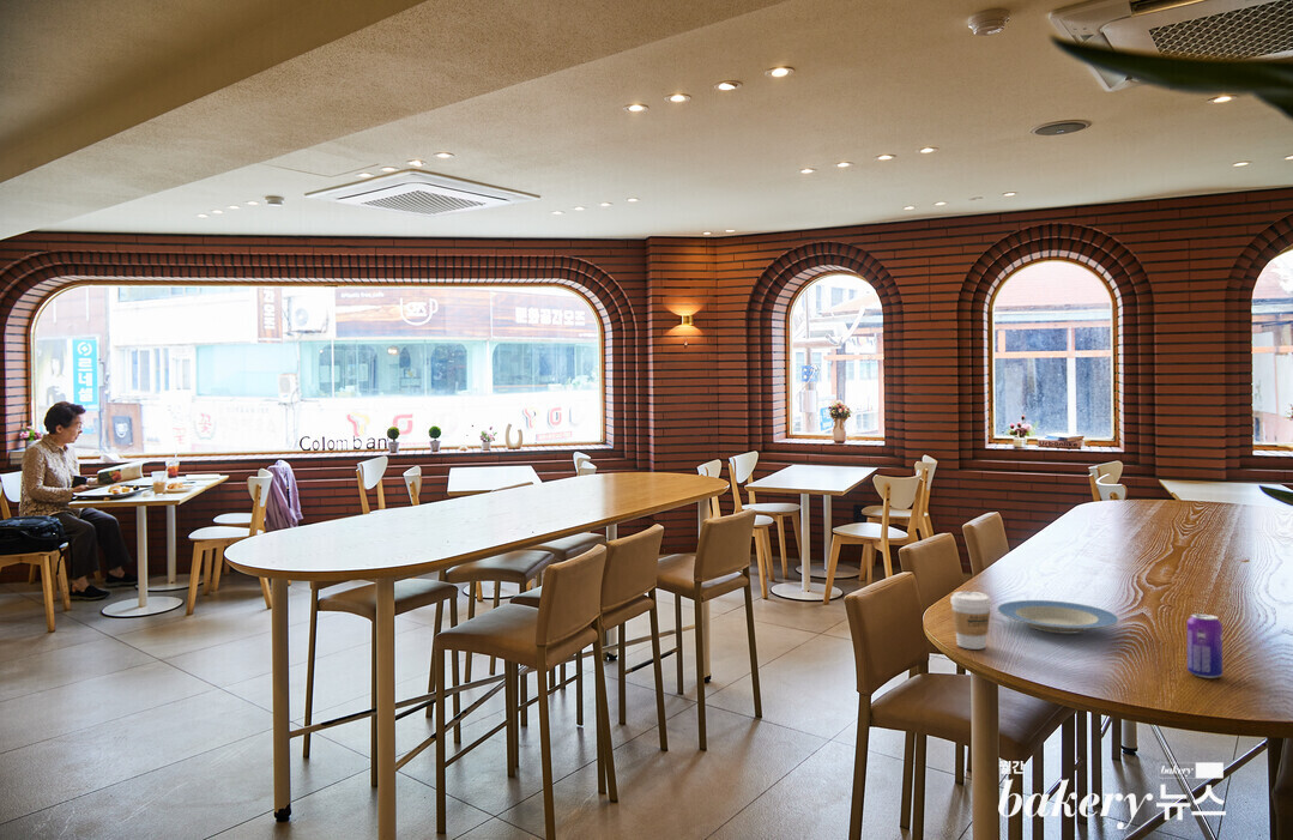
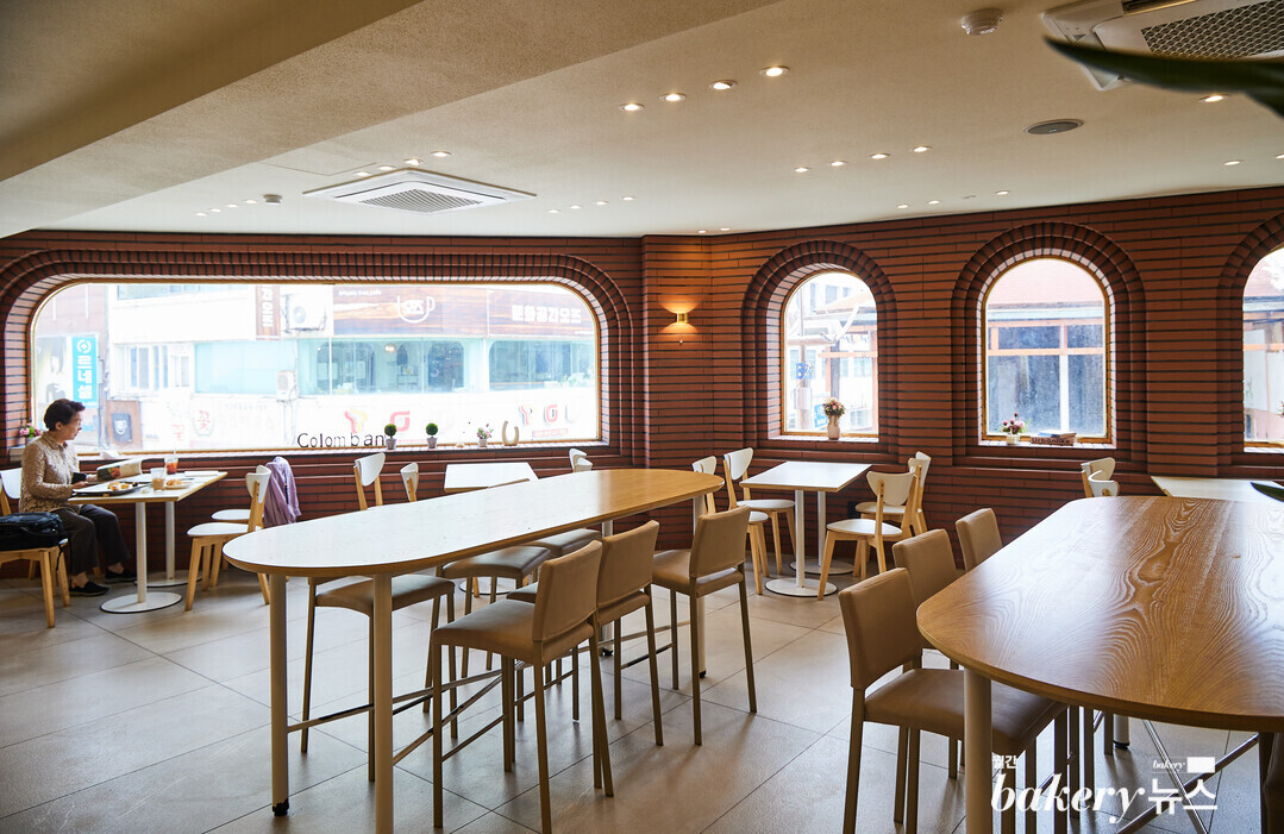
- beverage can (1204, 645)
- plate (1056, 620)
- coffee cup (971, 620)
